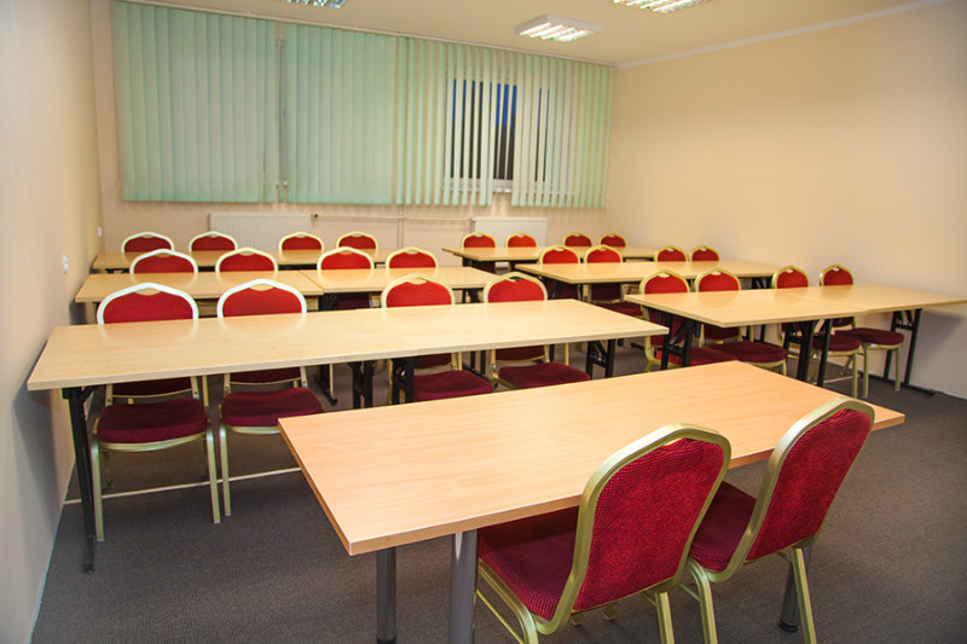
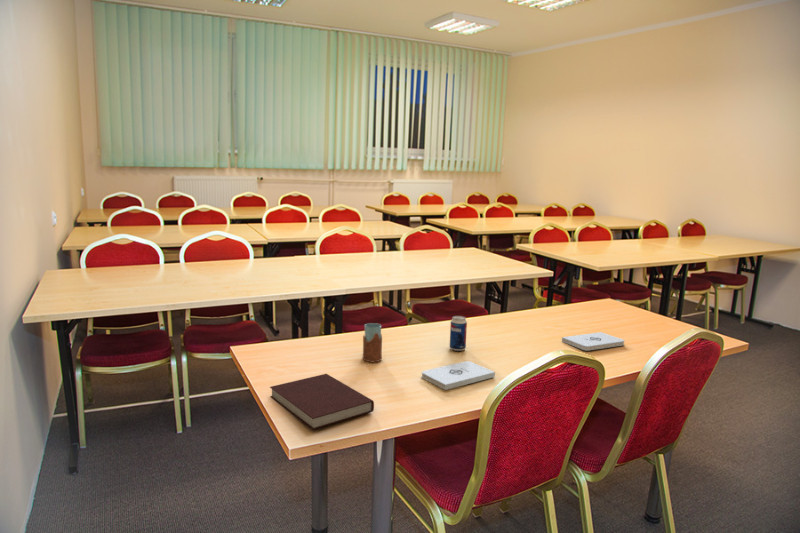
+ notepad (457, 374)
+ notebook (320, 398)
+ beverage can (458, 333)
+ notepad (593, 341)
+ drinking glass (370, 341)
